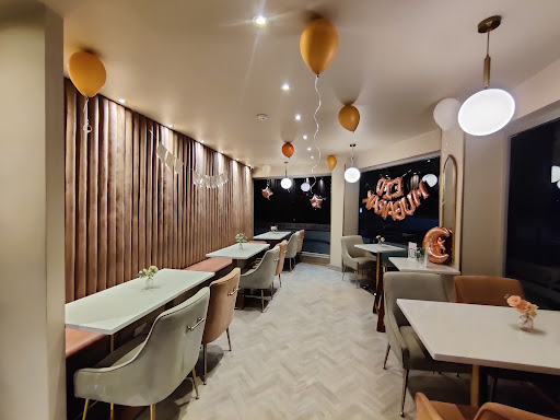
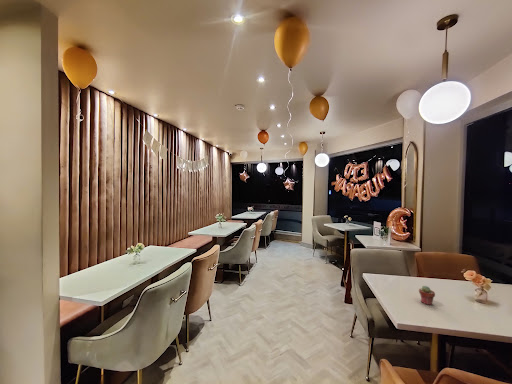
+ potted succulent (426, 294)
